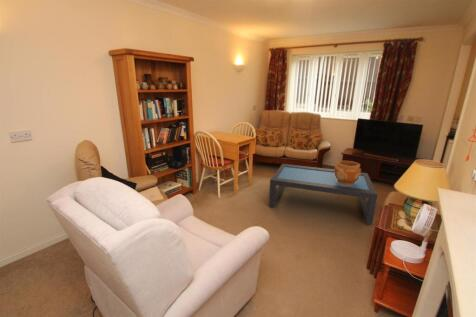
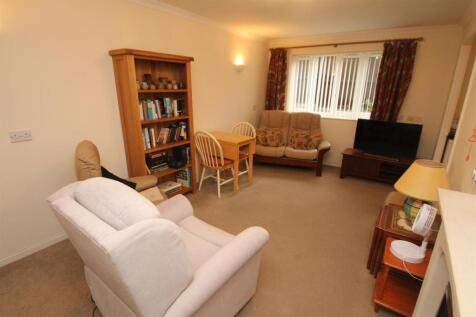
- coffee table (319, 189)
- ceramic pot (346, 172)
